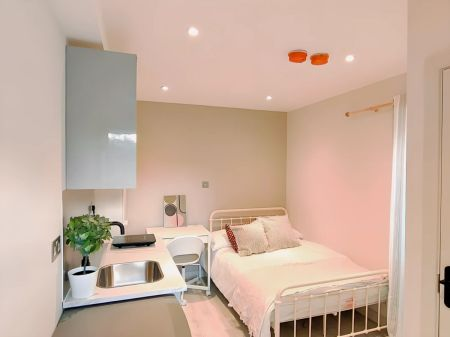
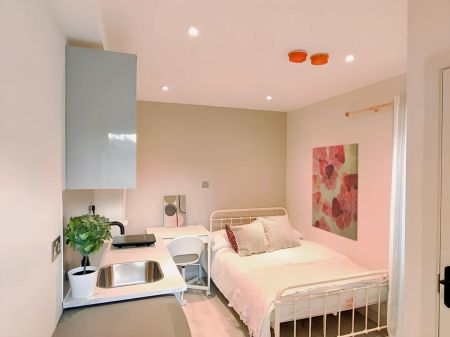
+ wall art (332, 189)
